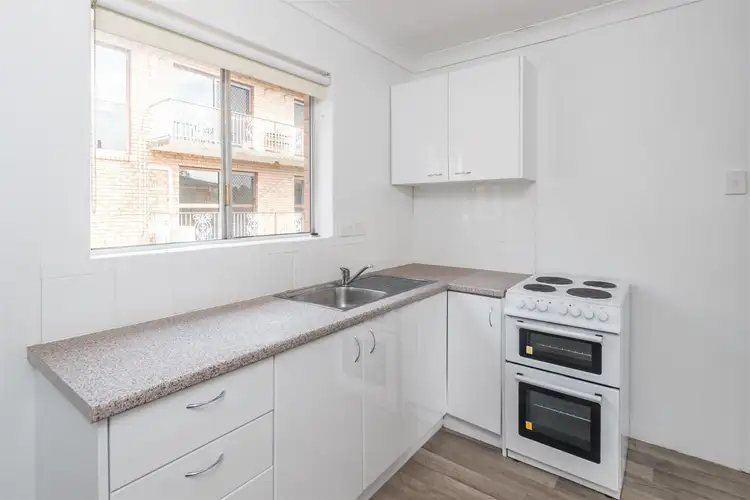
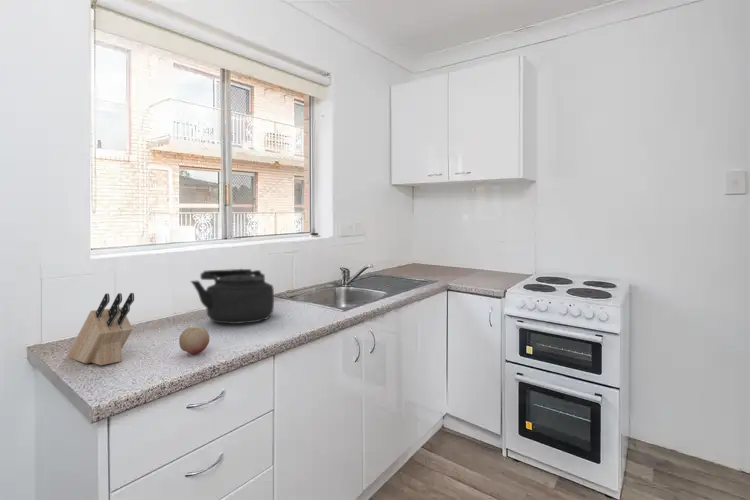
+ knife block (102, 325)
+ fruit (194, 340)
+ kettle (238, 294)
